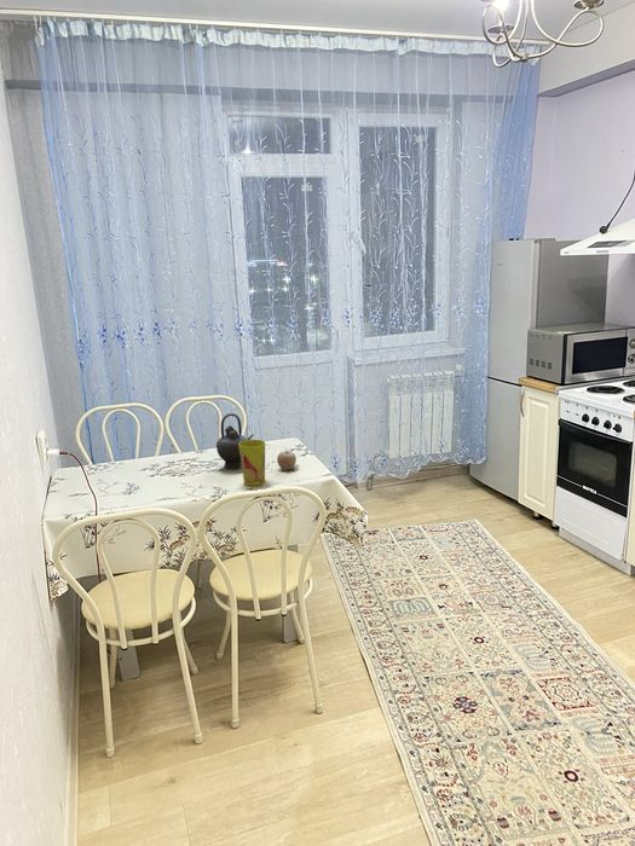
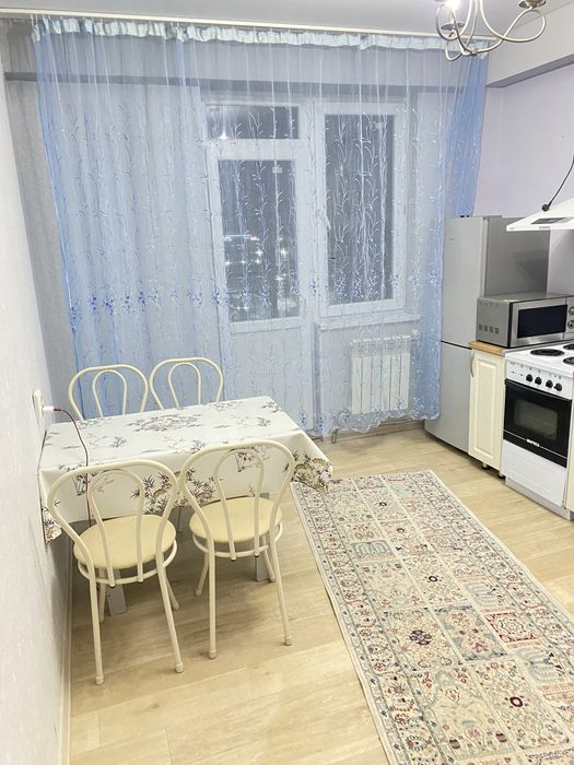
- cup (253, 462)
- teapot (235, 440)
- fruit (287, 458)
